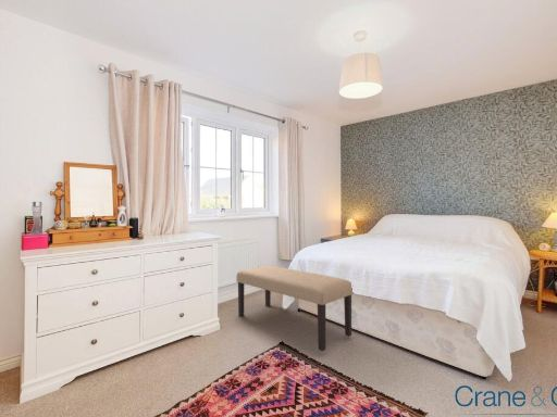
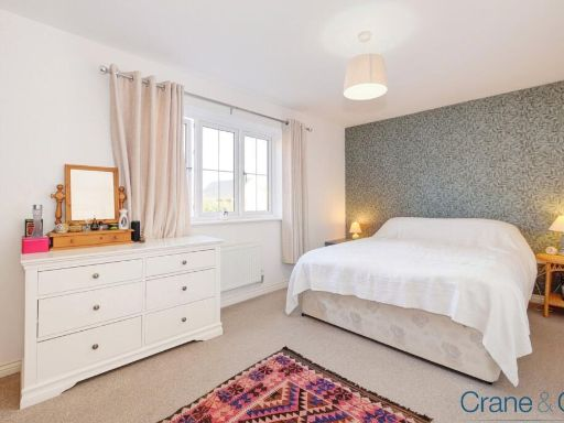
- bench (289, 295)
